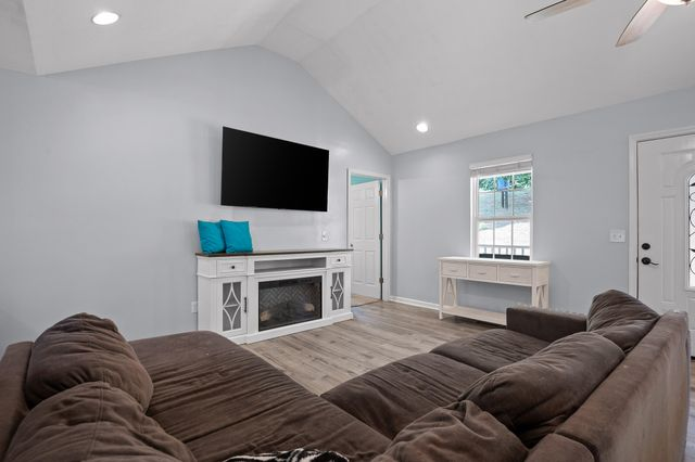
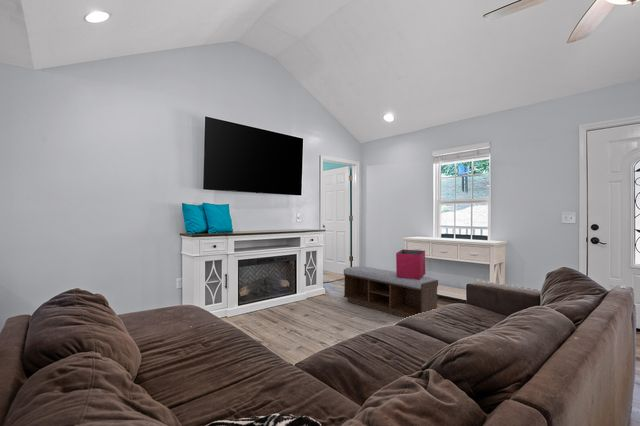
+ storage bin (411, 264)
+ bench (386, 289)
